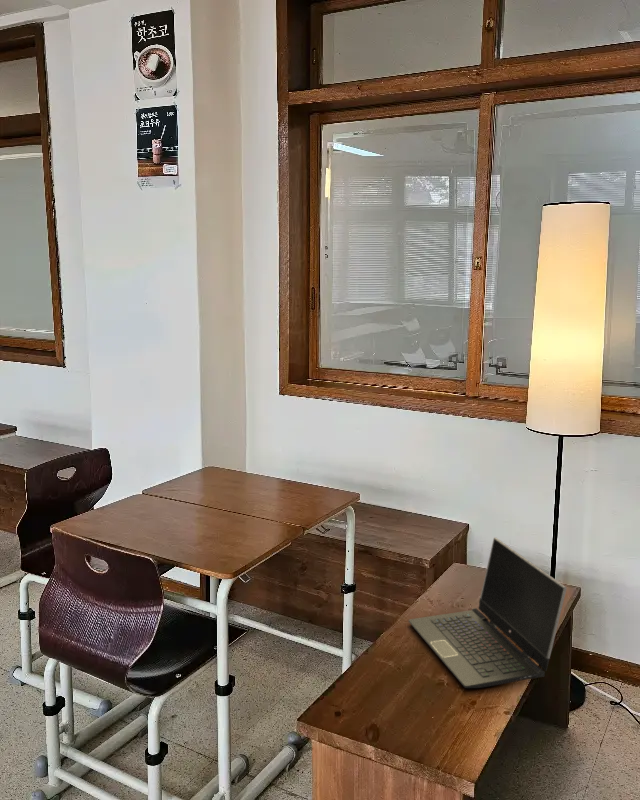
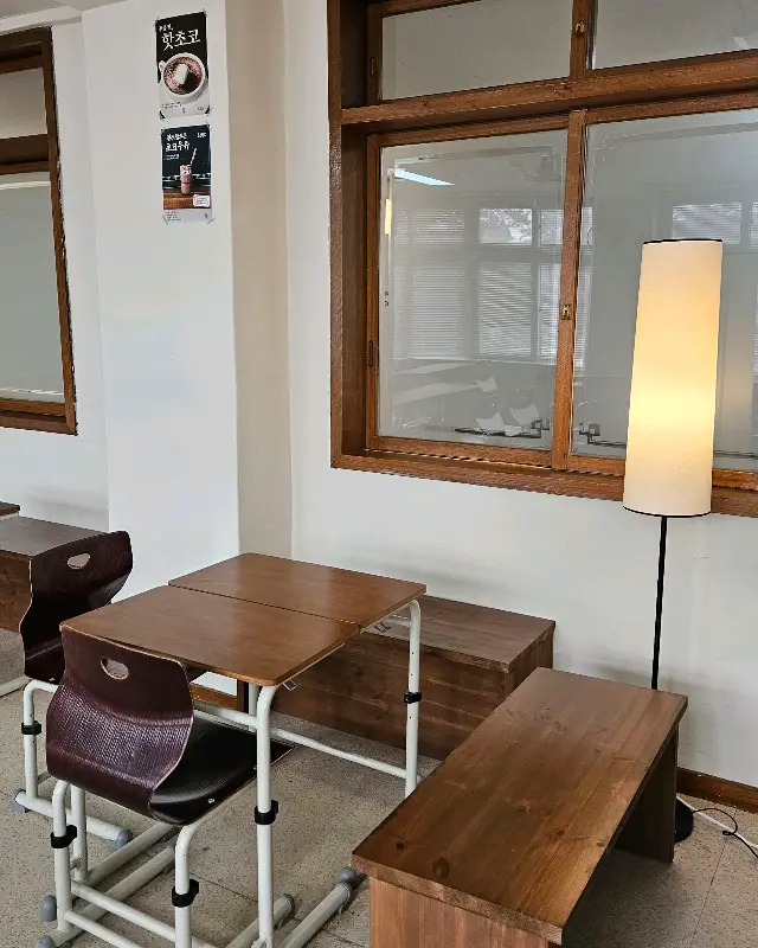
- laptop computer (481, 607)
